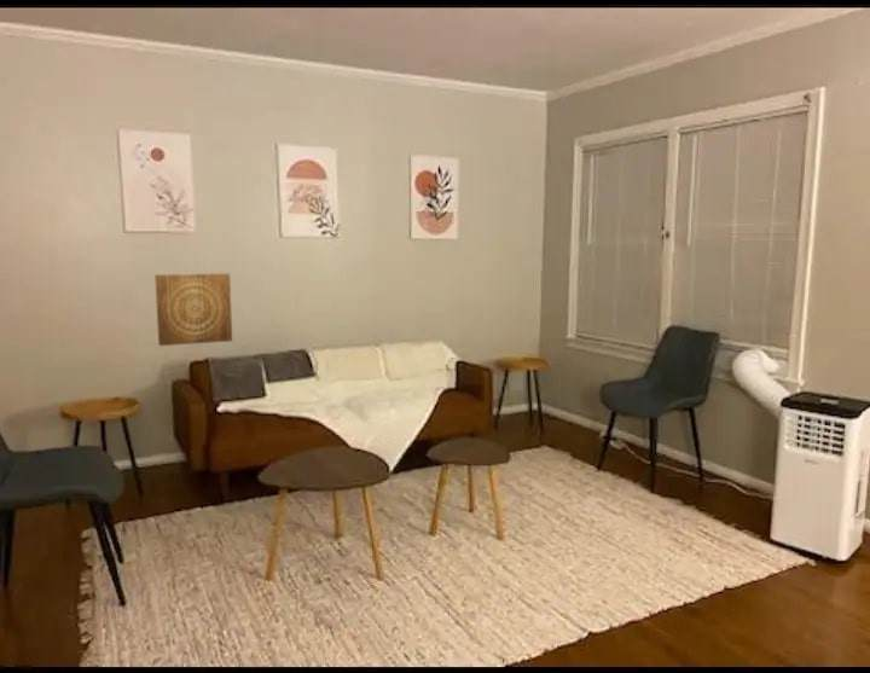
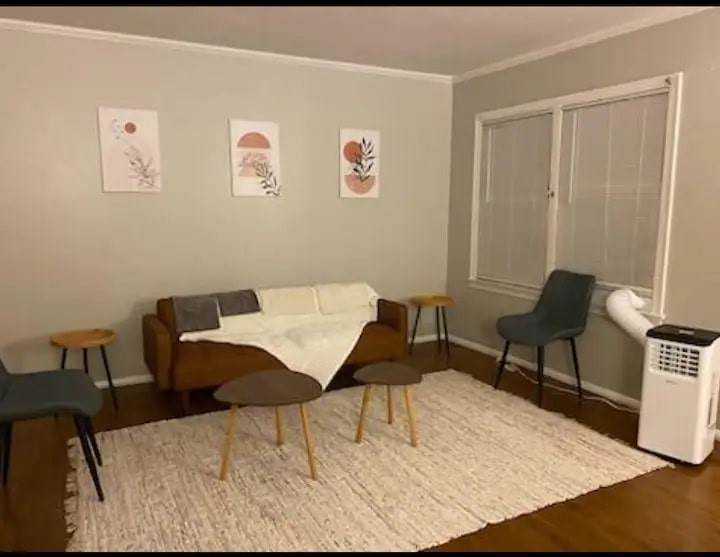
- wall art (195, 308)
